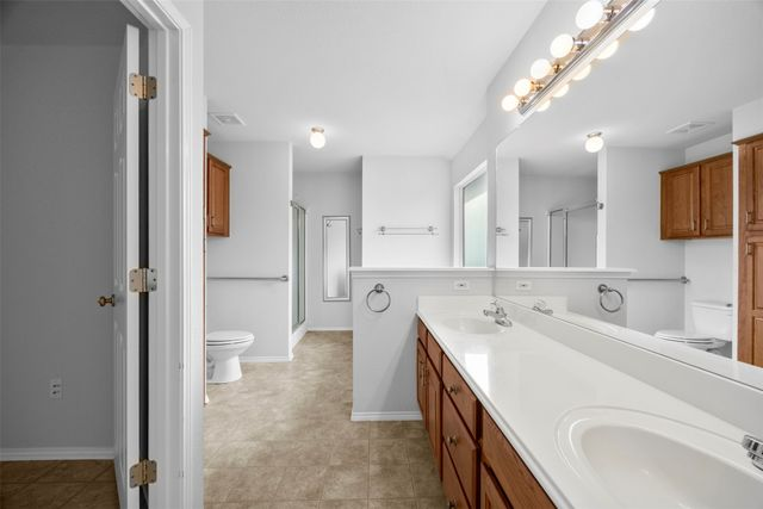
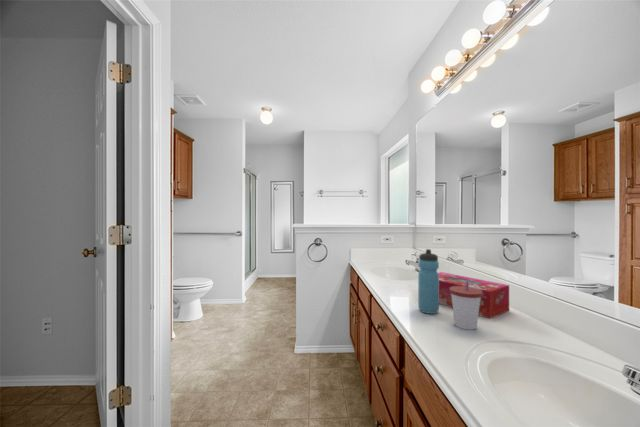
+ water bottle (428, 280)
+ tissue box (462, 285)
+ cup (465, 303)
